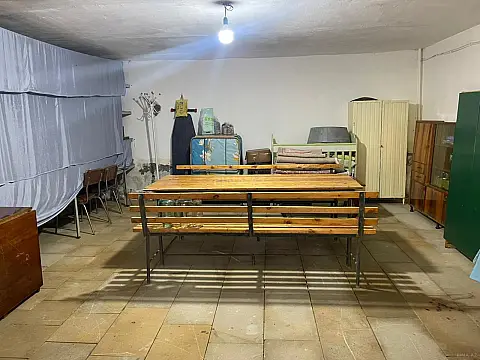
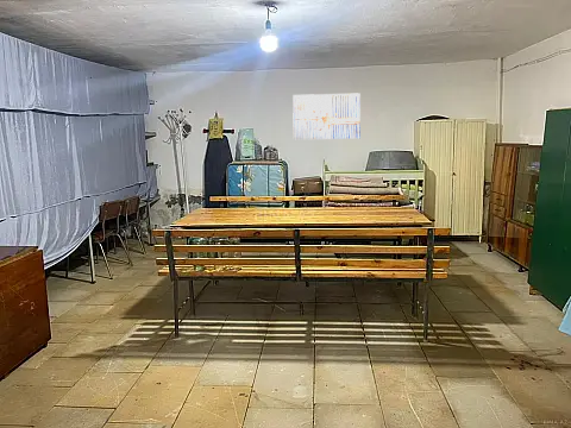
+ wall art (326, 117)
